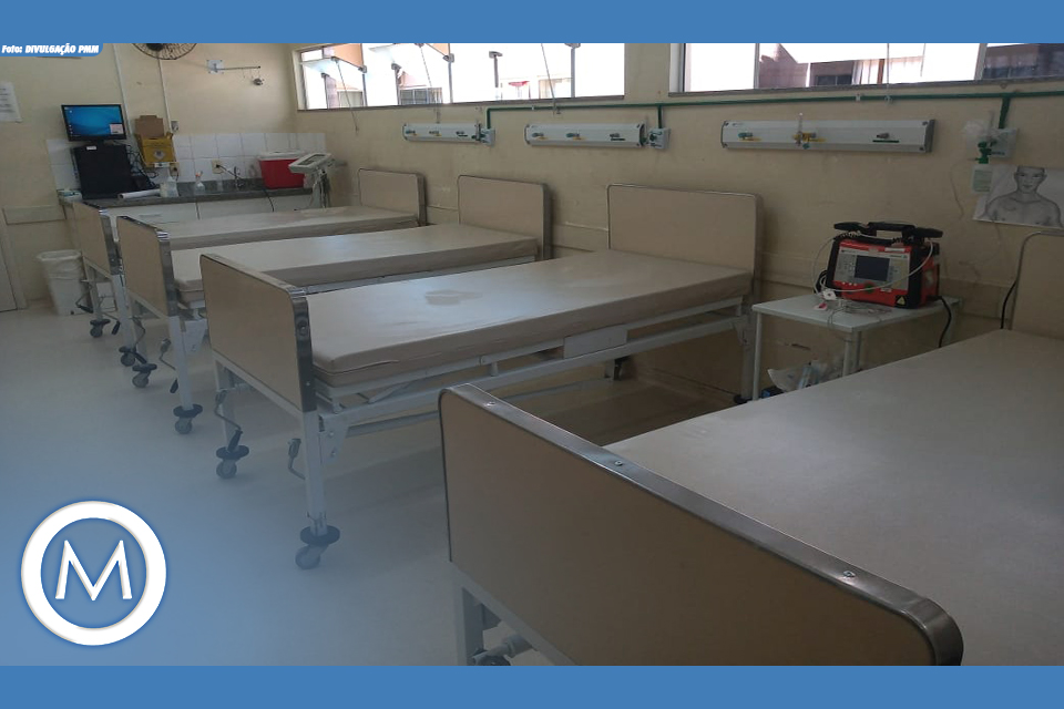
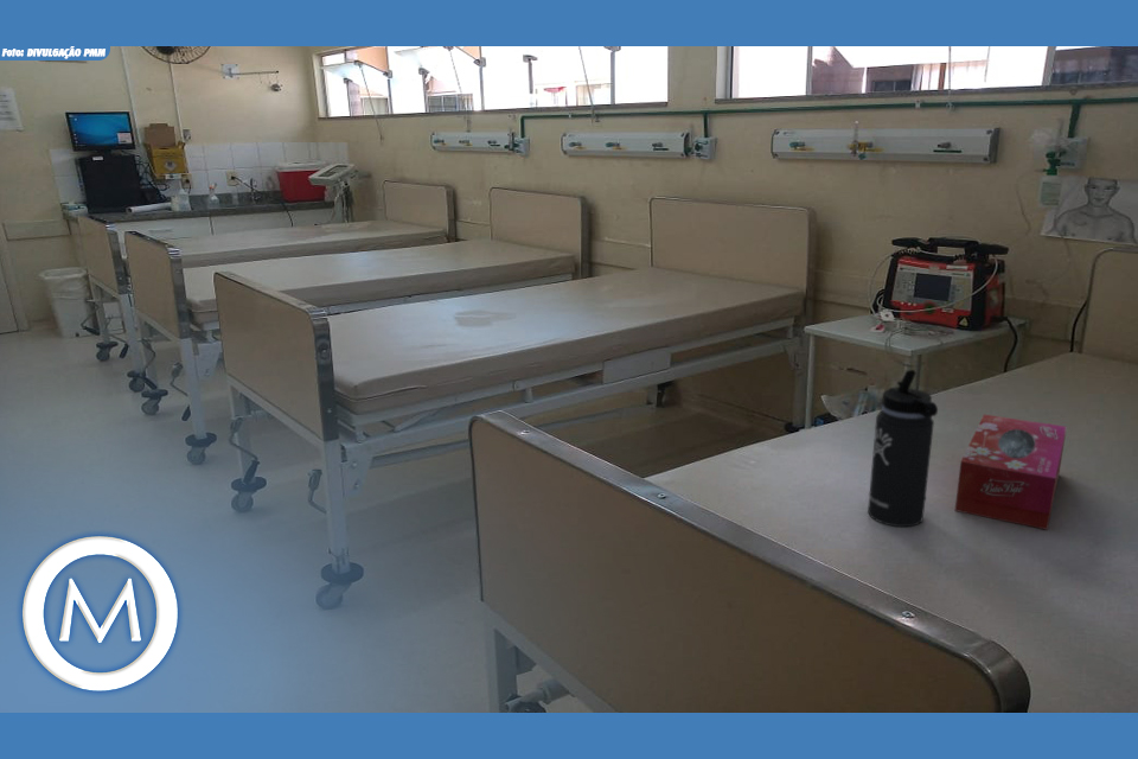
+ thermos bottle (906, 446)
+ tissue box (1012, 466)
